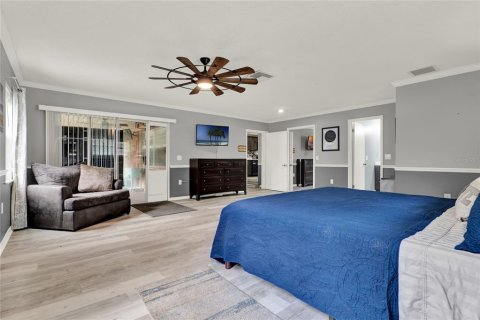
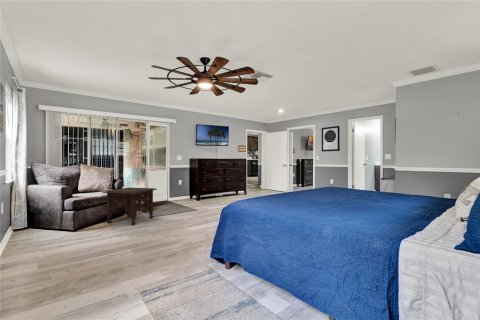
+ side table (131, 204)
